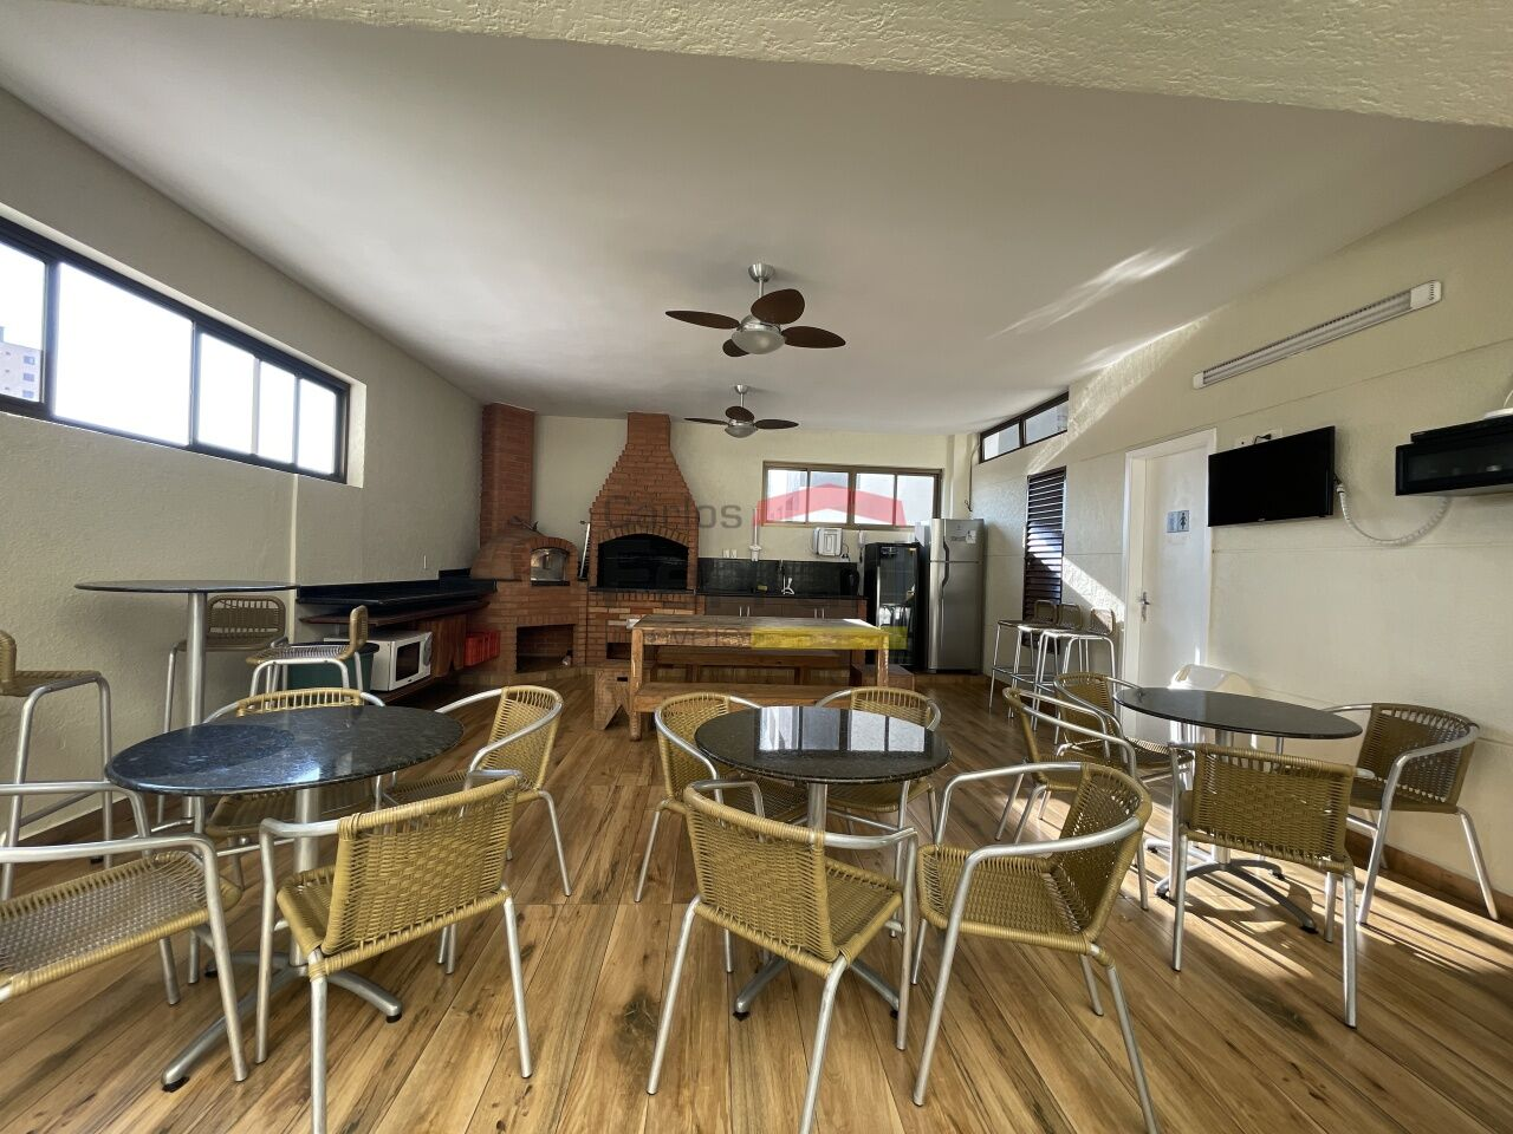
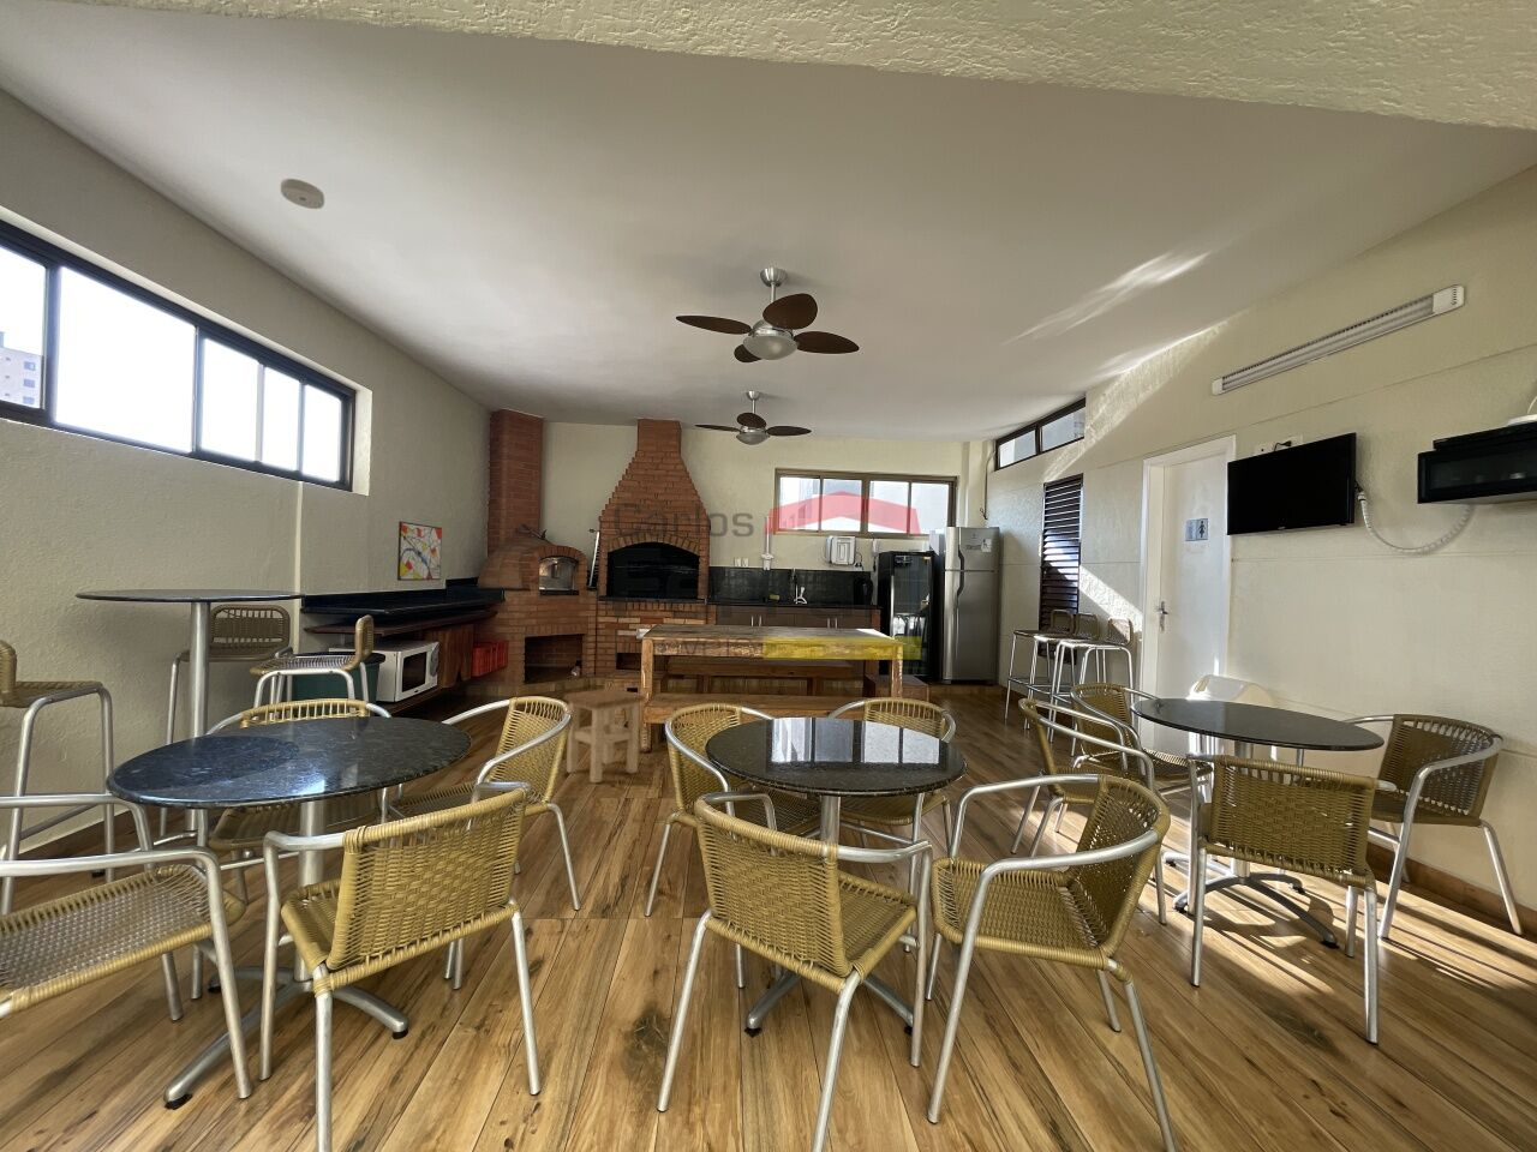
+ smoke detector (303, 194)
+ stool (604, 733)
+ wall art (420, 552)
